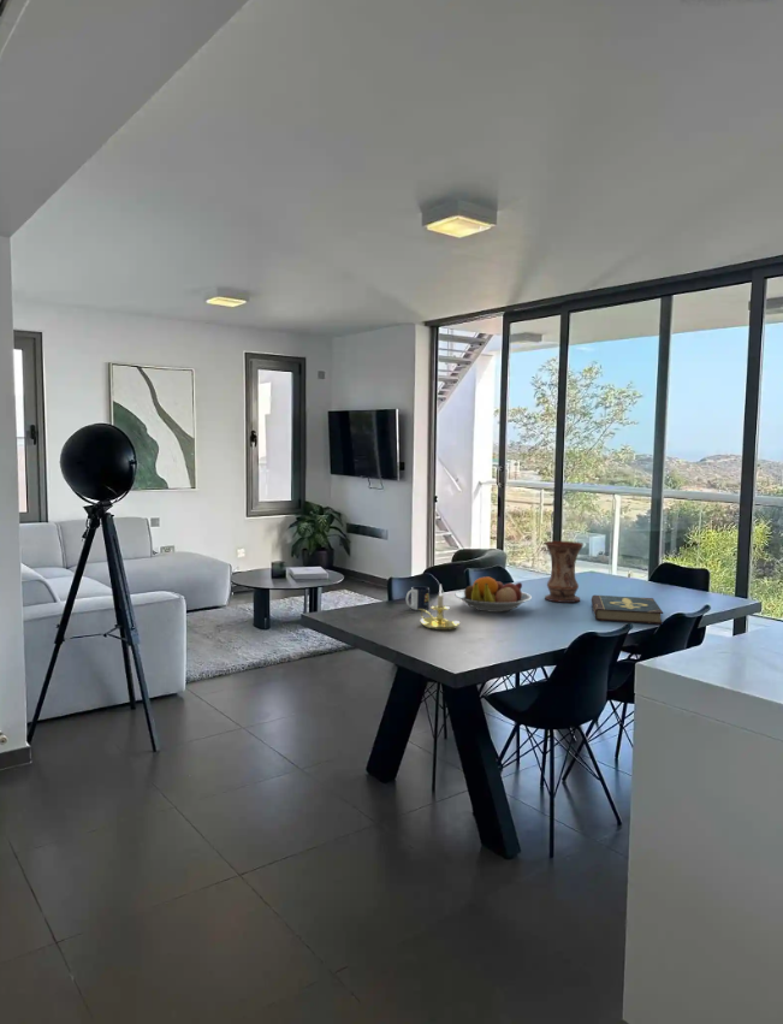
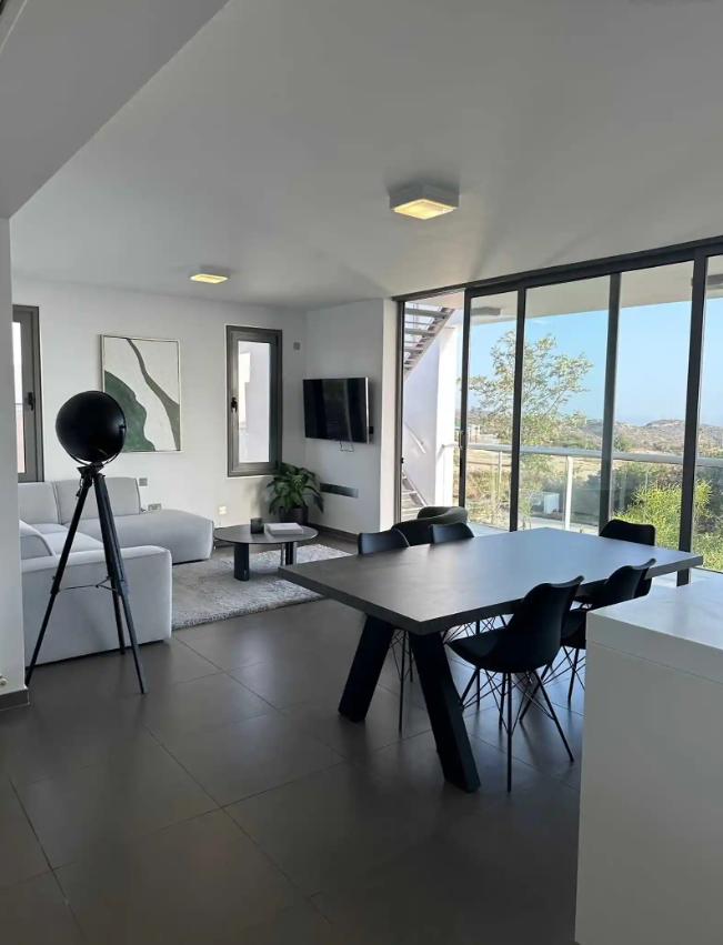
- vase (563, 570)
- mug (416, 598)
- candle holder (438, 604)
- book (624, 608)
- fruit bowl (492, 592)
